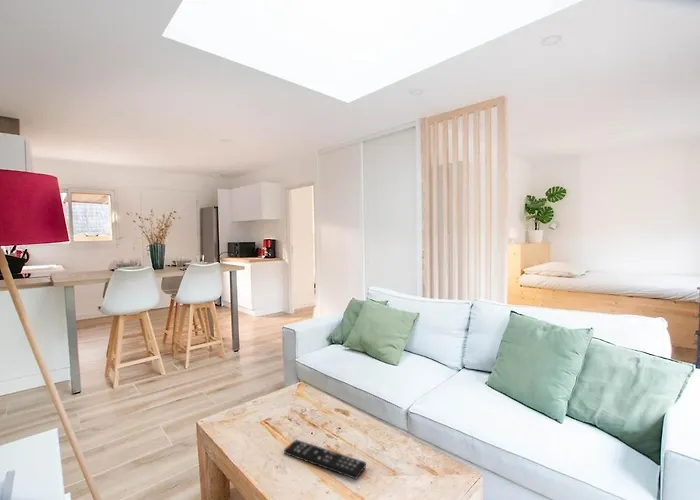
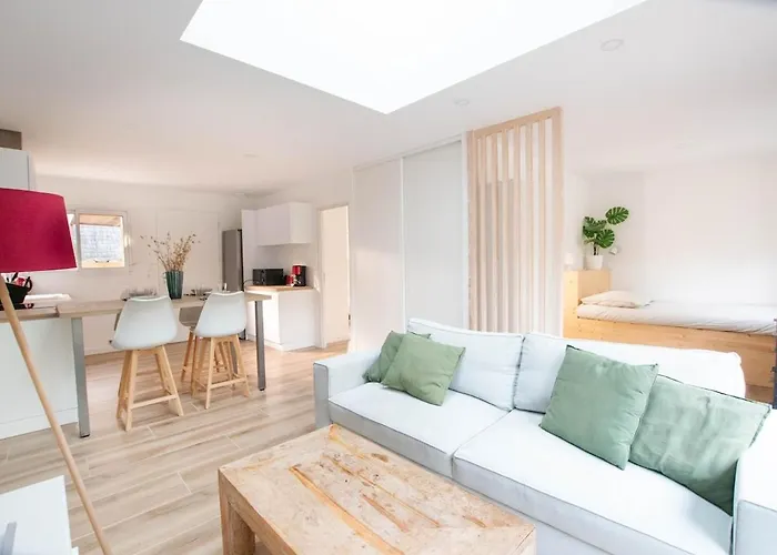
- remote control (323, 457)
